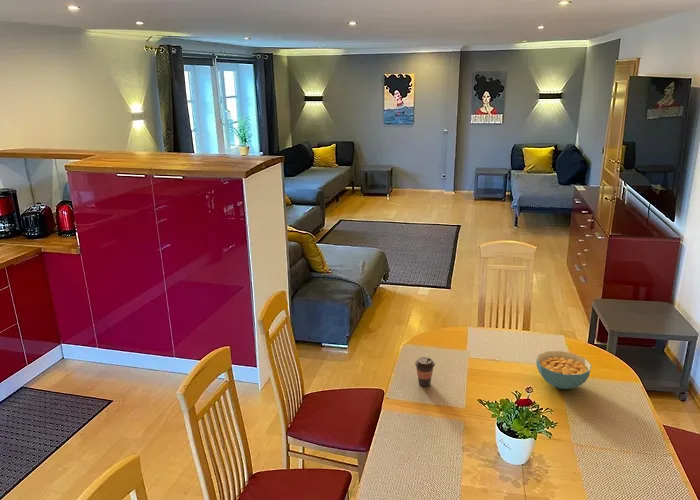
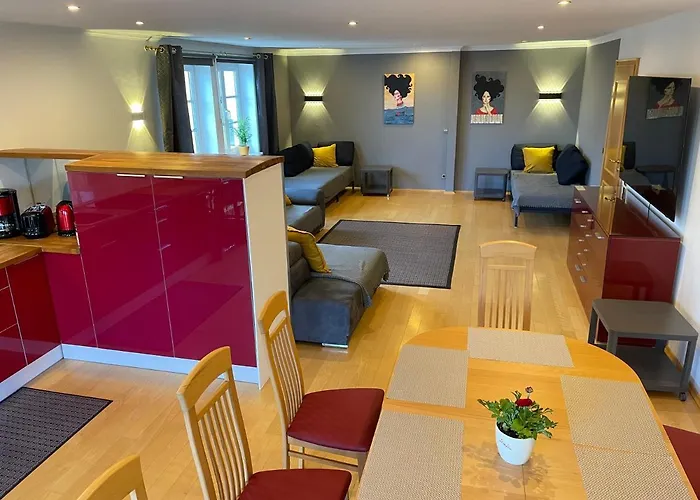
- coffee cup (424, 371)
- cereal bowl (562, 373)
